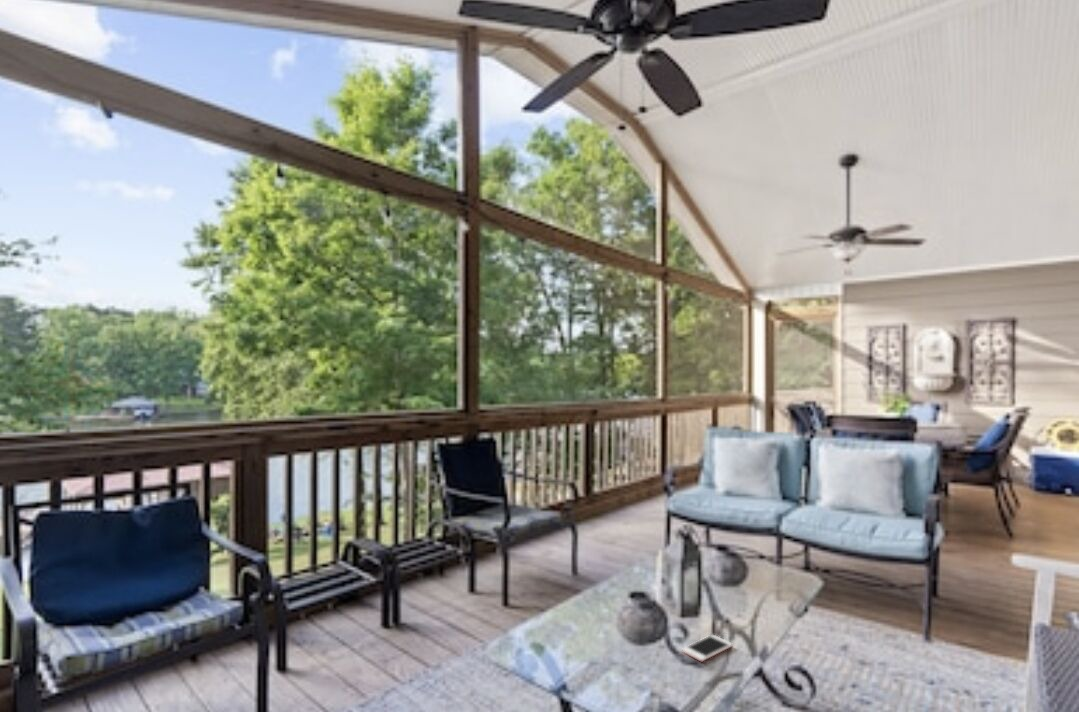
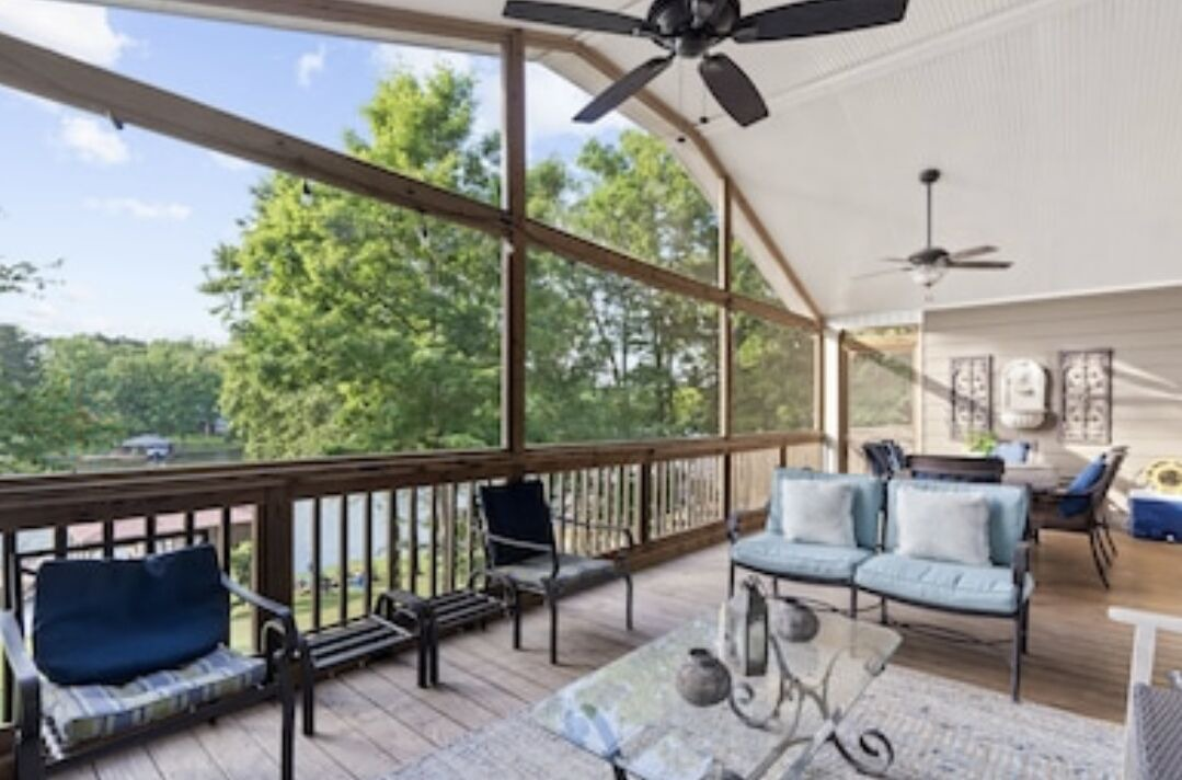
- cell phone (707, 647)
